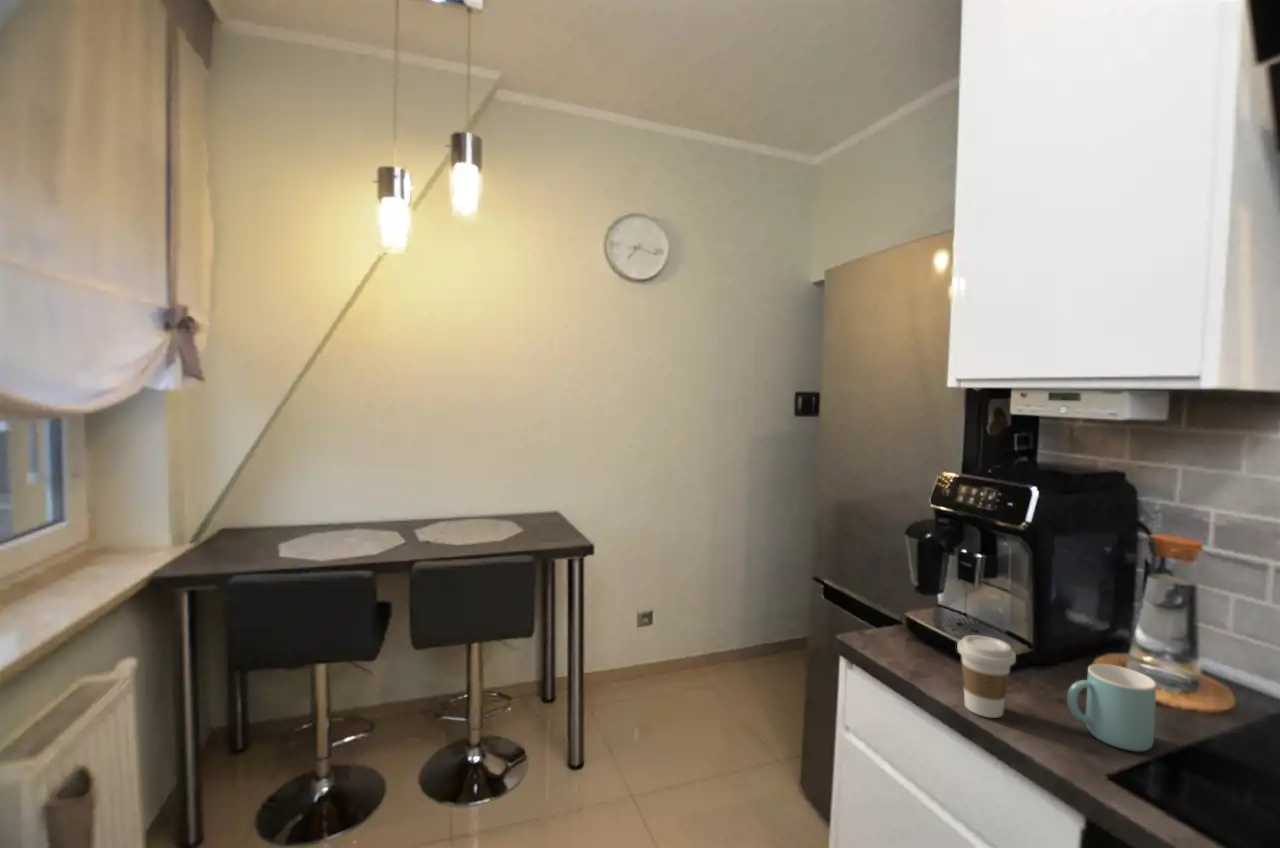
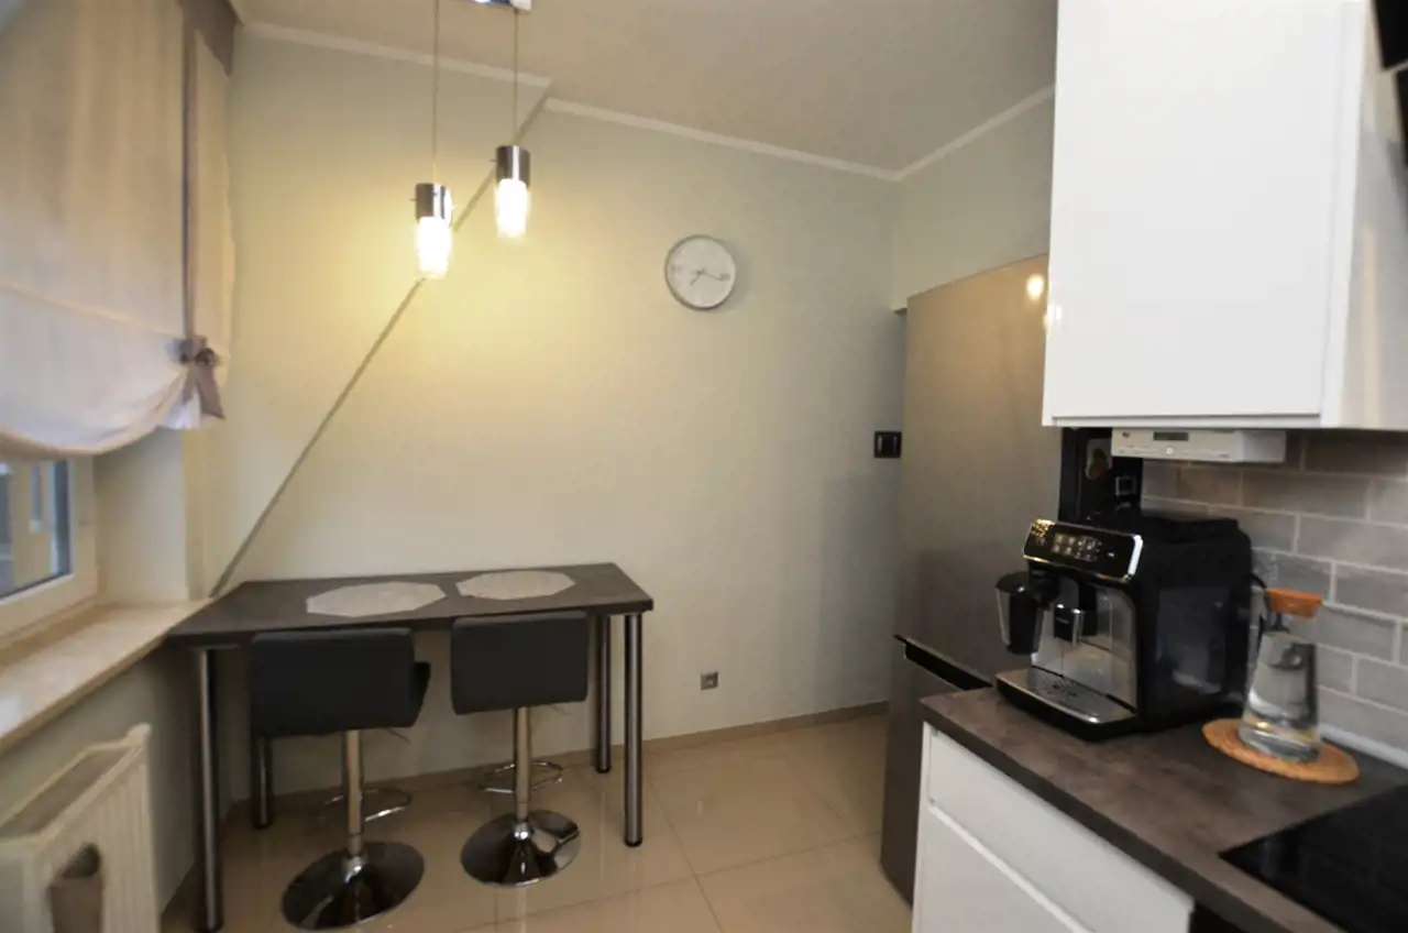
- mug (1108, 705)
- coffee cup (984, 675)
